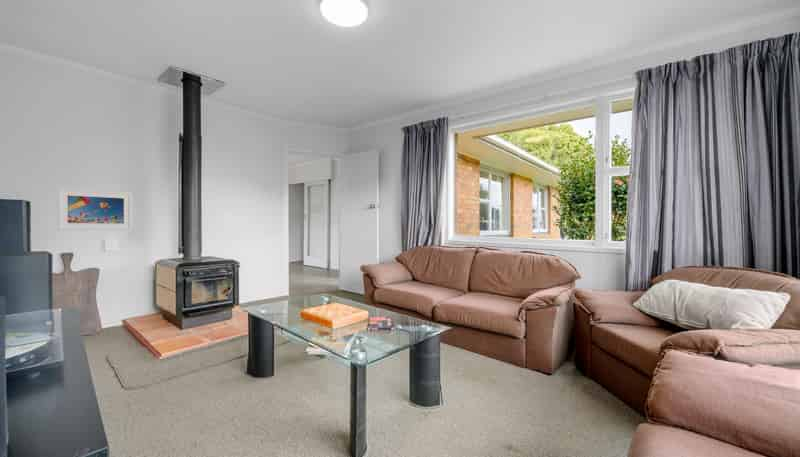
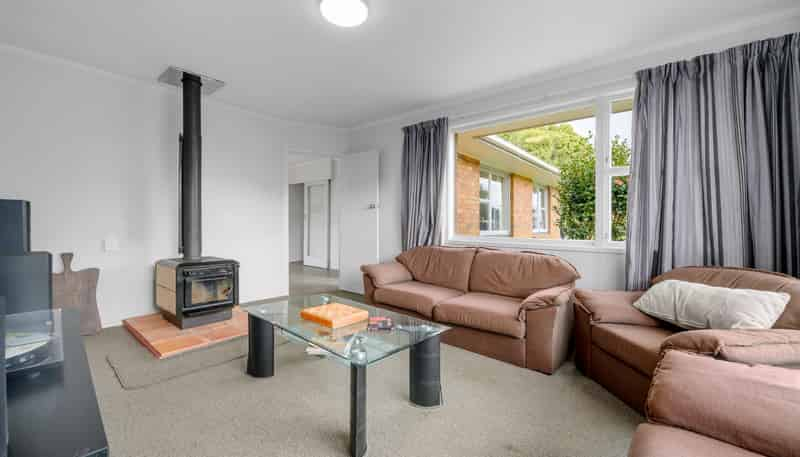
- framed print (96, 210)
